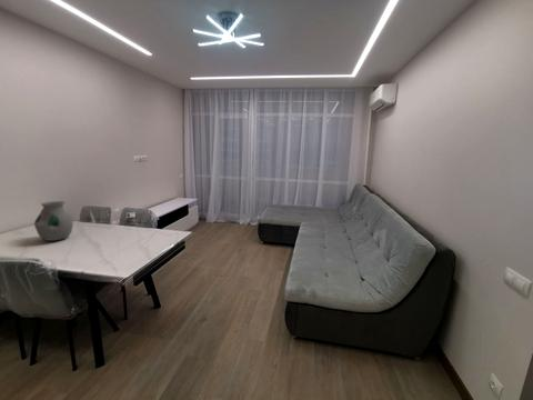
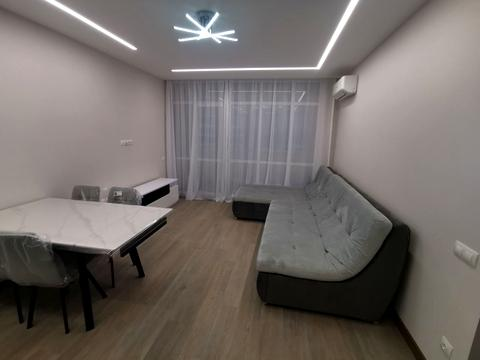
- vase (53, 220)
